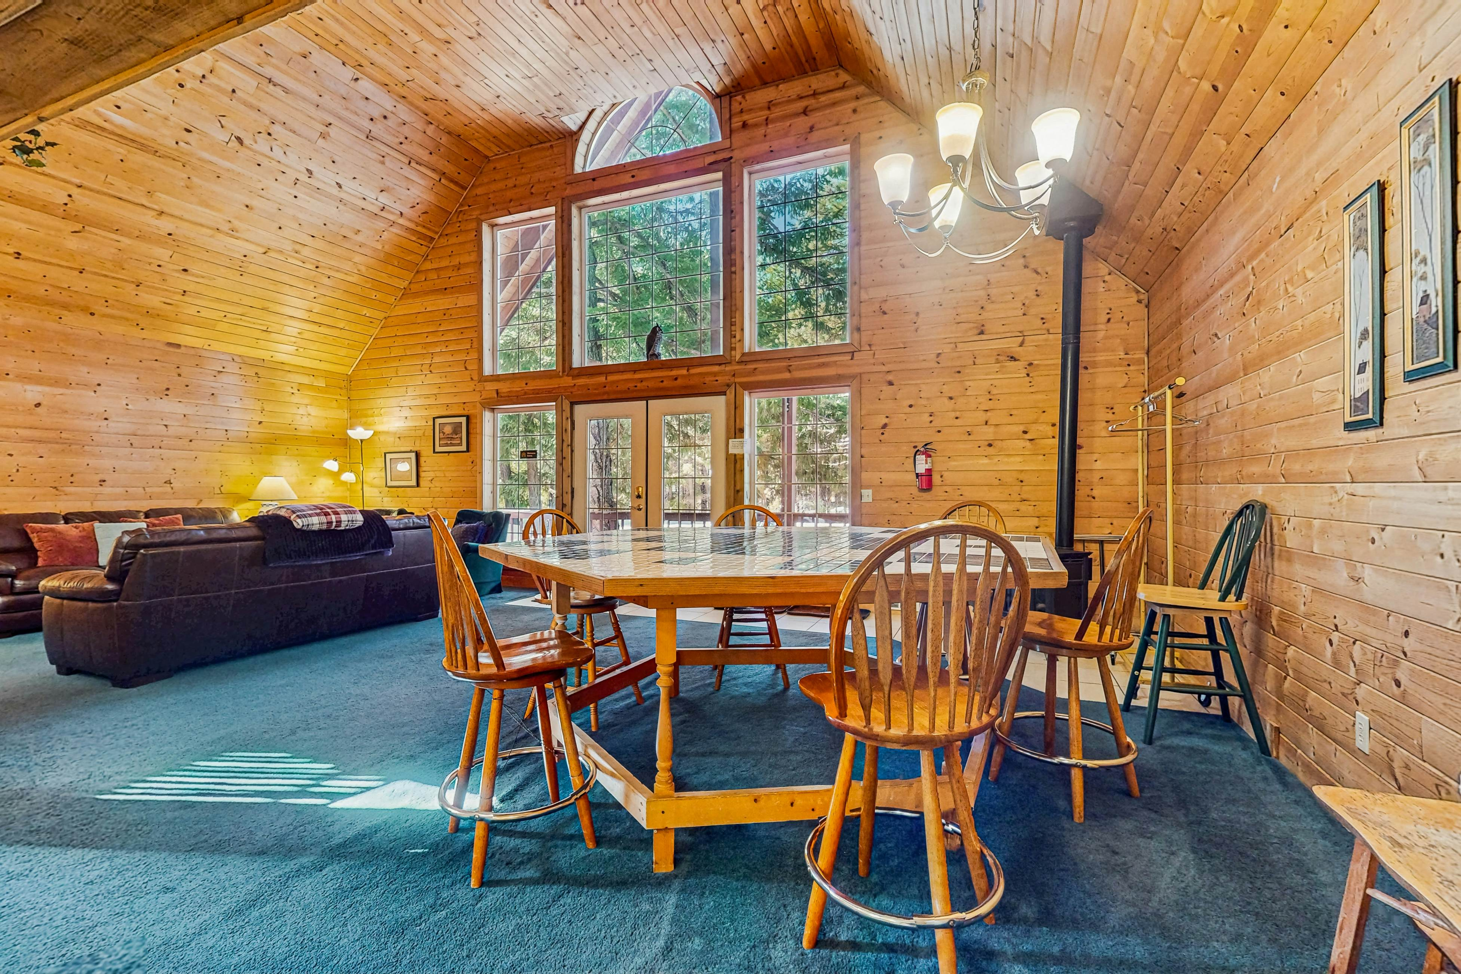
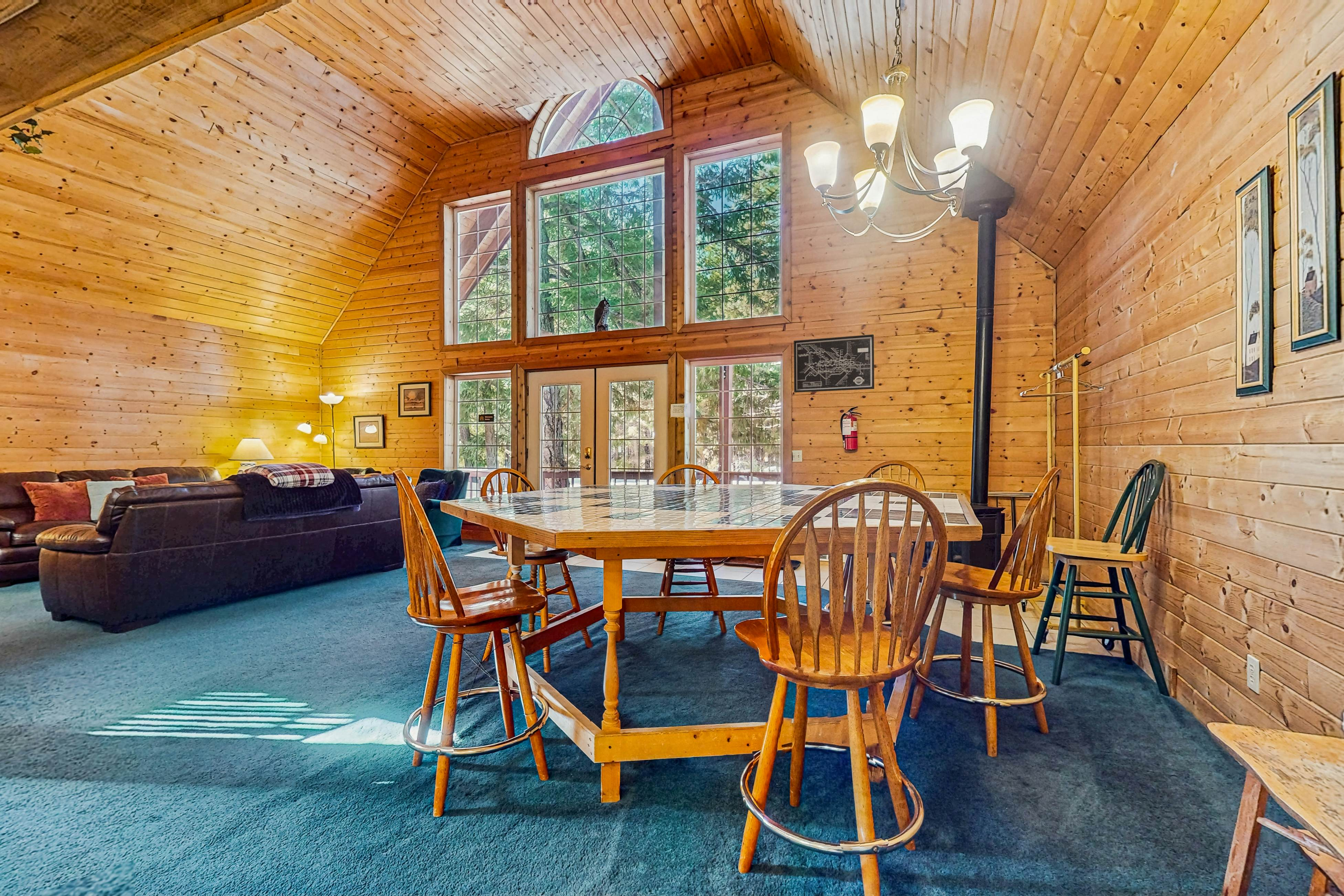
+ wall art (833, 364)
